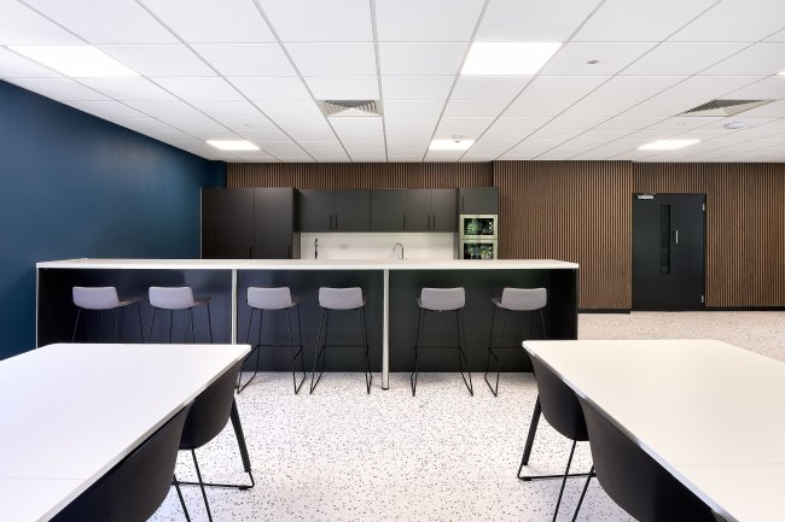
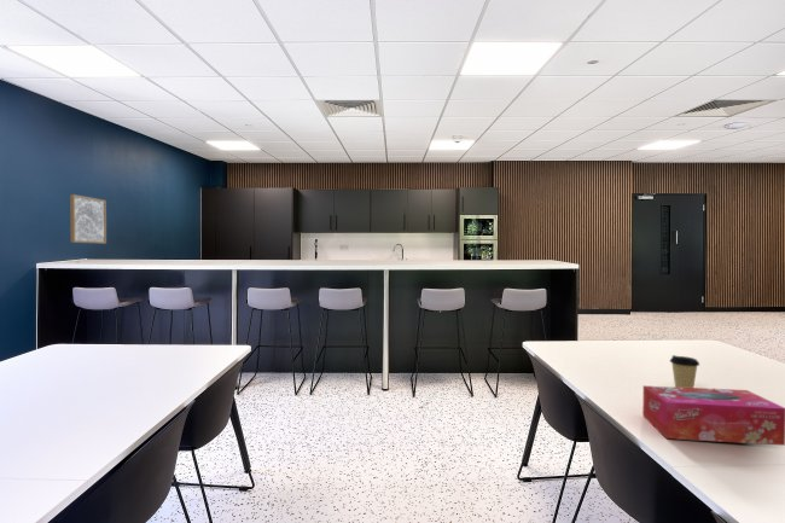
+ tissue box (708, 413)
+ wall art (88, 220)
+ coffee cup (684, 373)
